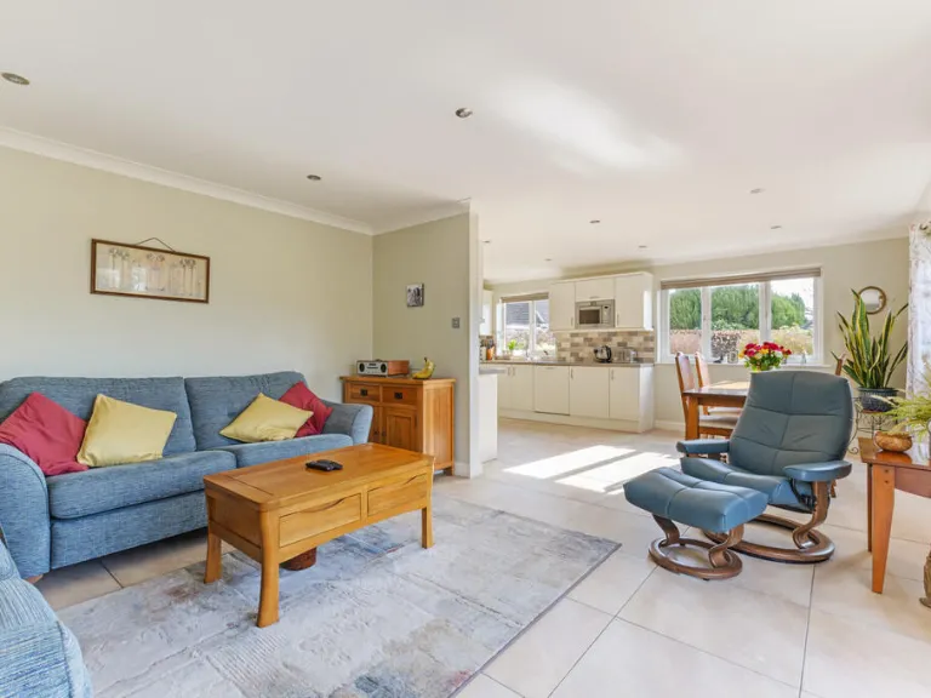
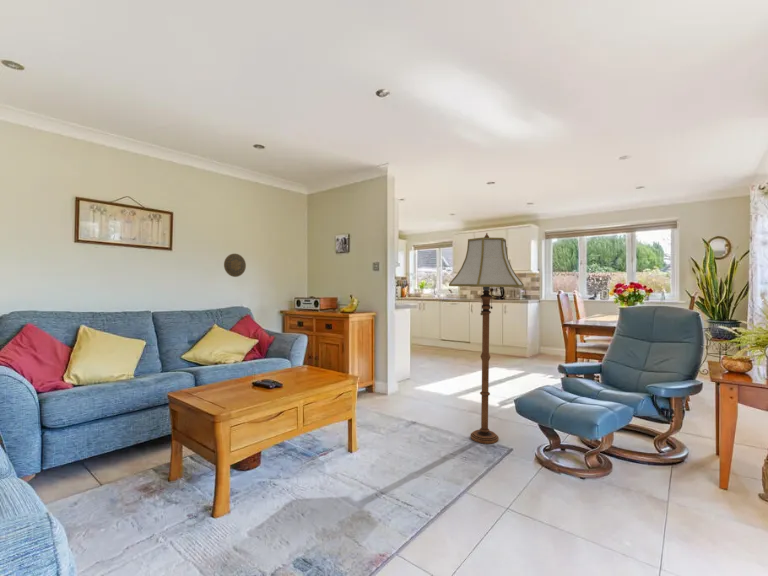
+ floor lamp (485, 335)
+ decorative plate (235, 265)
